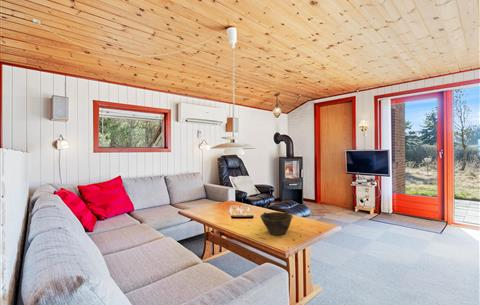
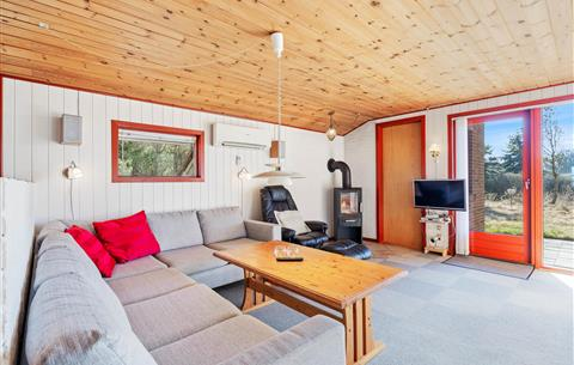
- bowl (276, 223)
